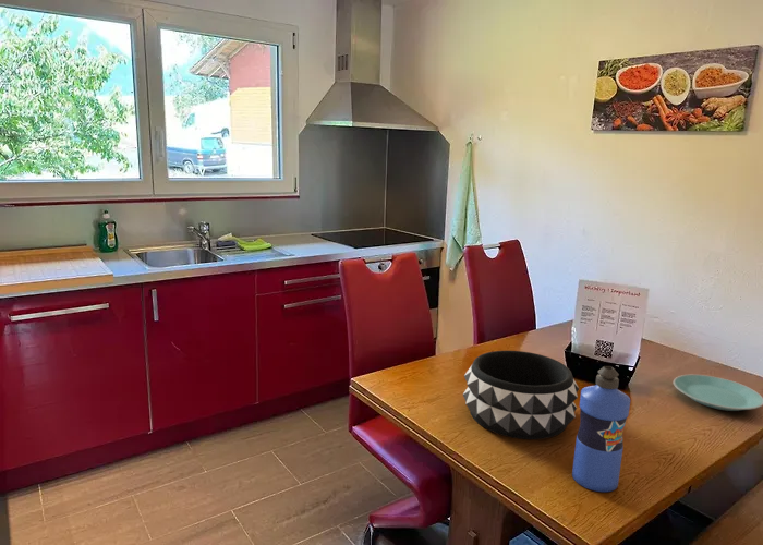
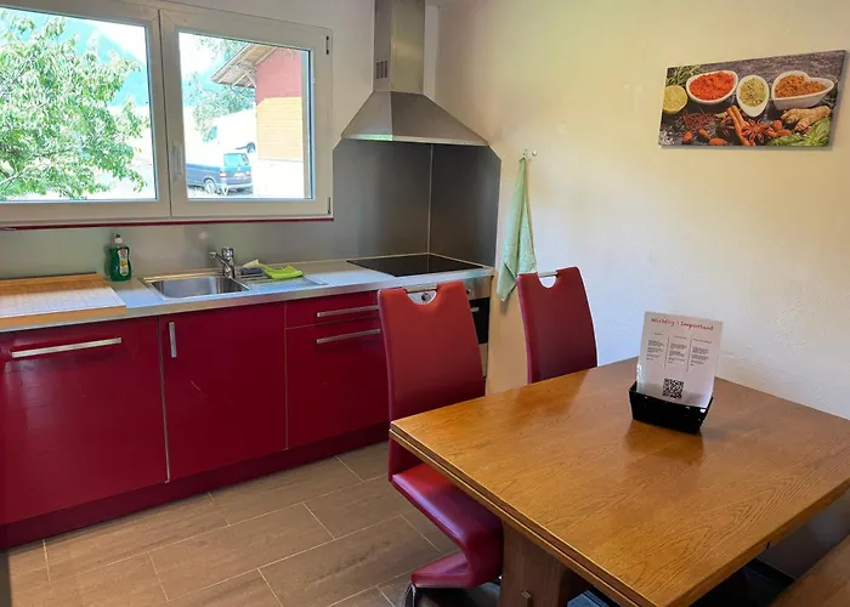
- water bottle (602, 424)
- plate (716, 393)
- decorative bowl (519, 391)
